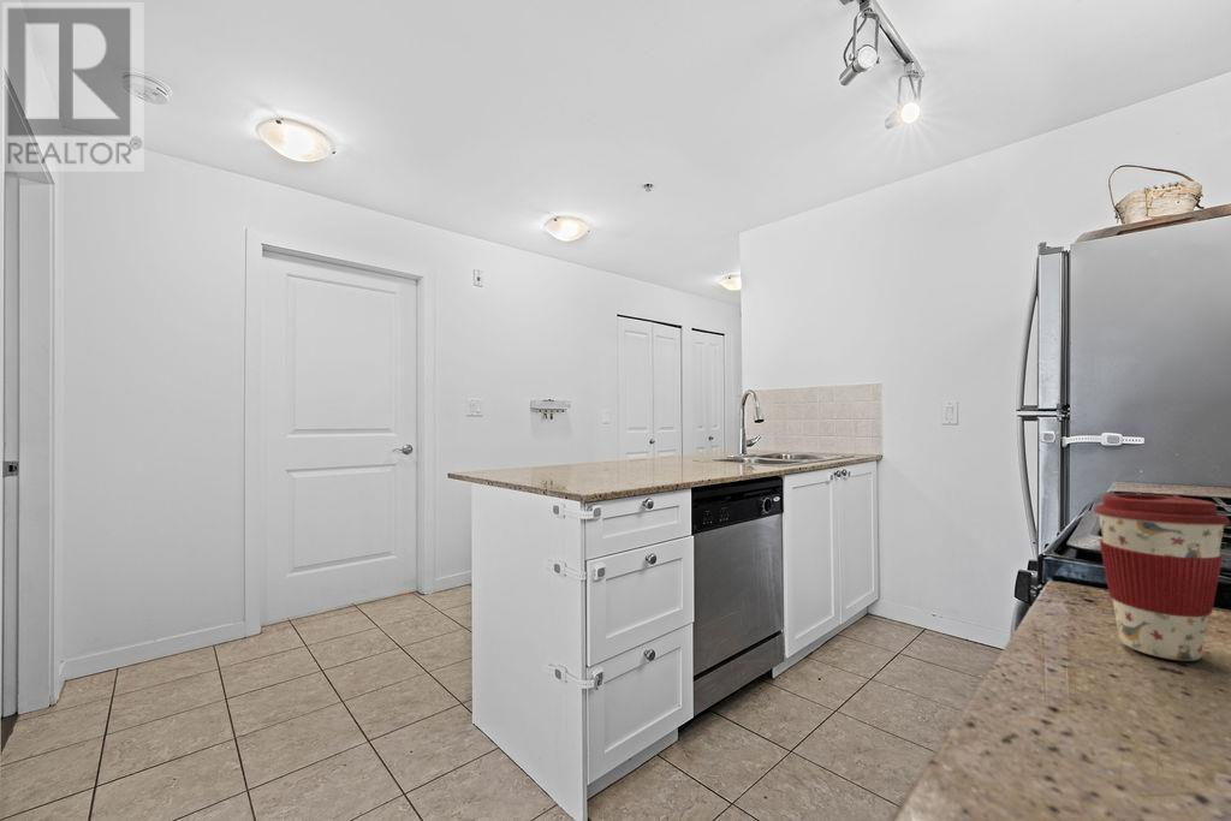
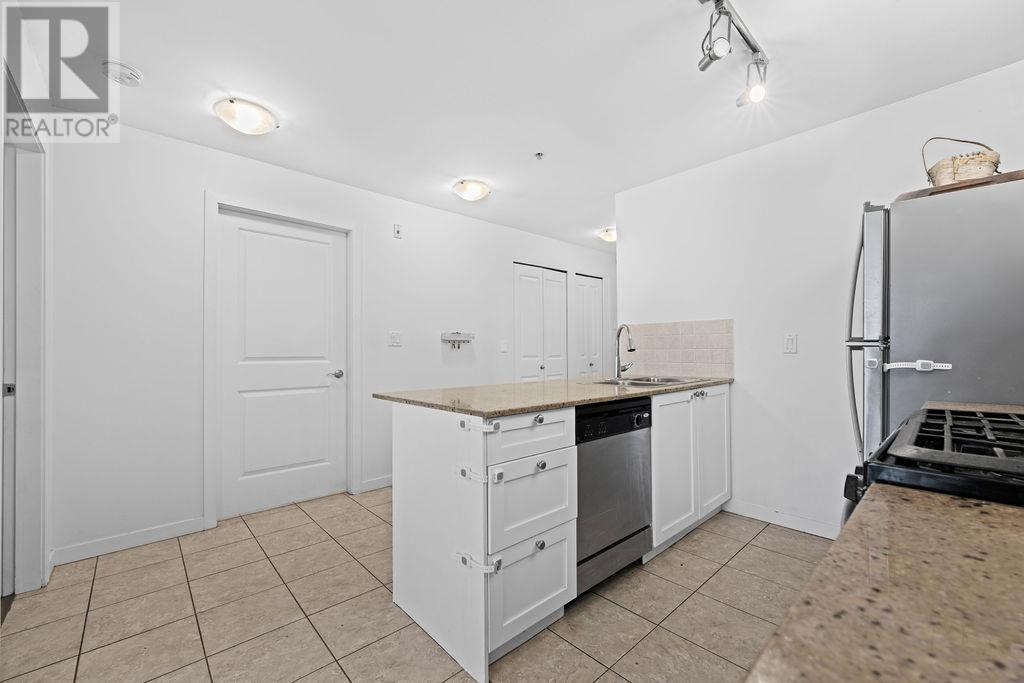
- coffee cup (1158, 572)
